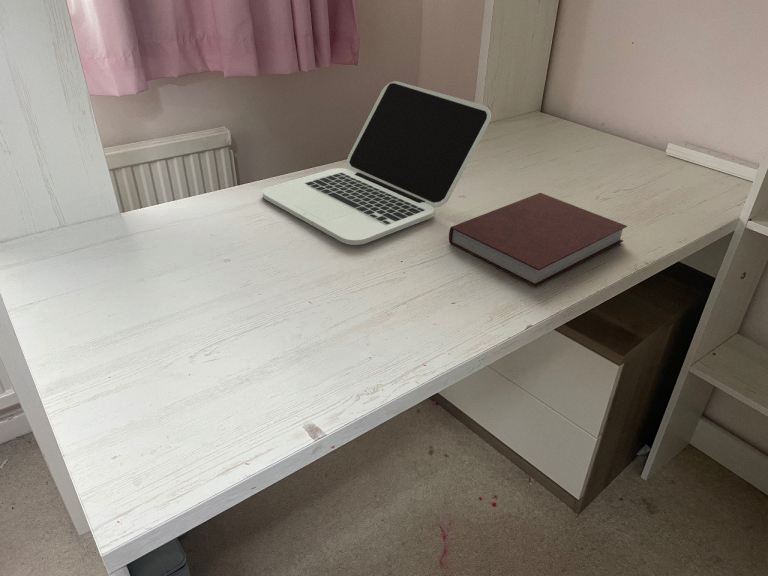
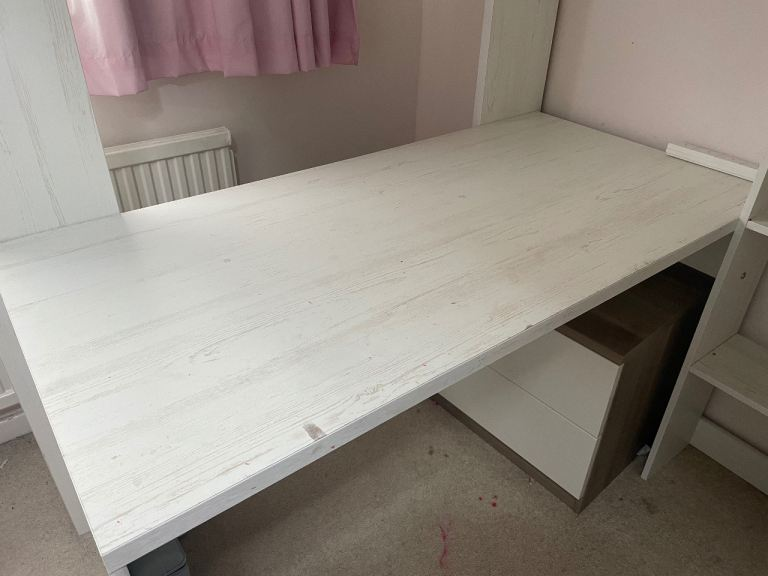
- laptop (373, 153)
- notebook (537, 234)
